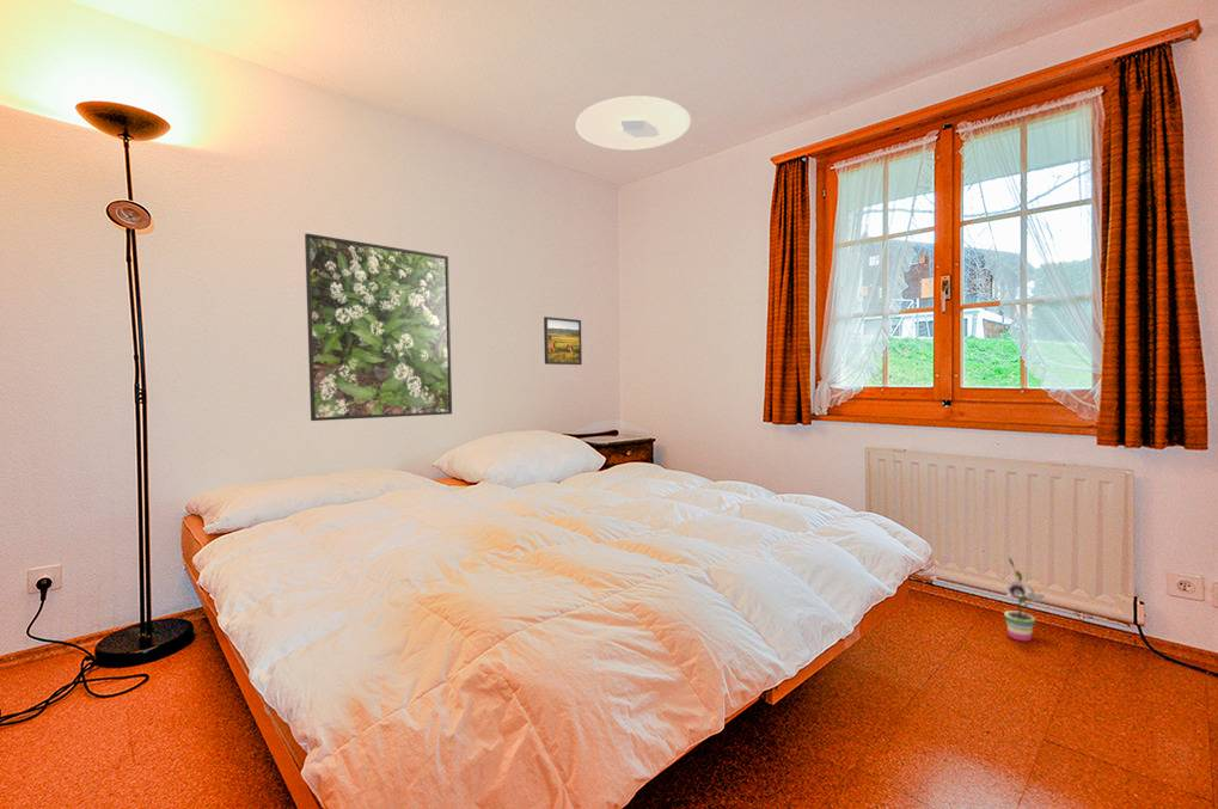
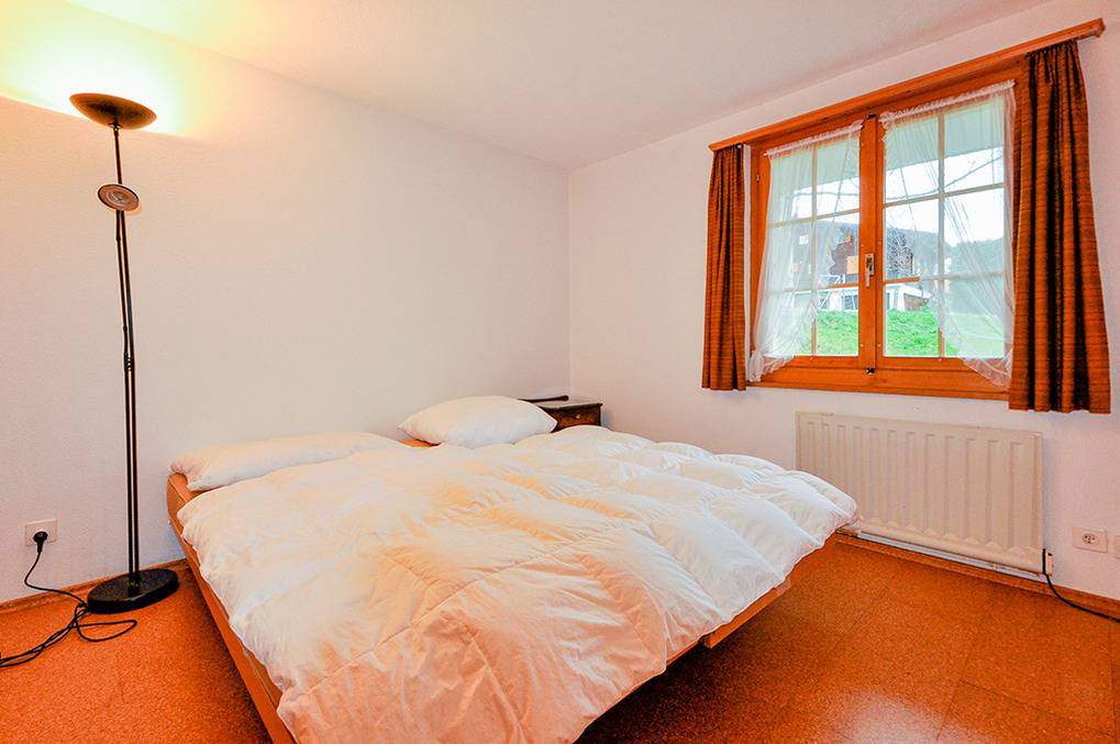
- ceiling light (632, 119)
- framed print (385, 331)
- potted plant (1026, 600)
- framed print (563, 341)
